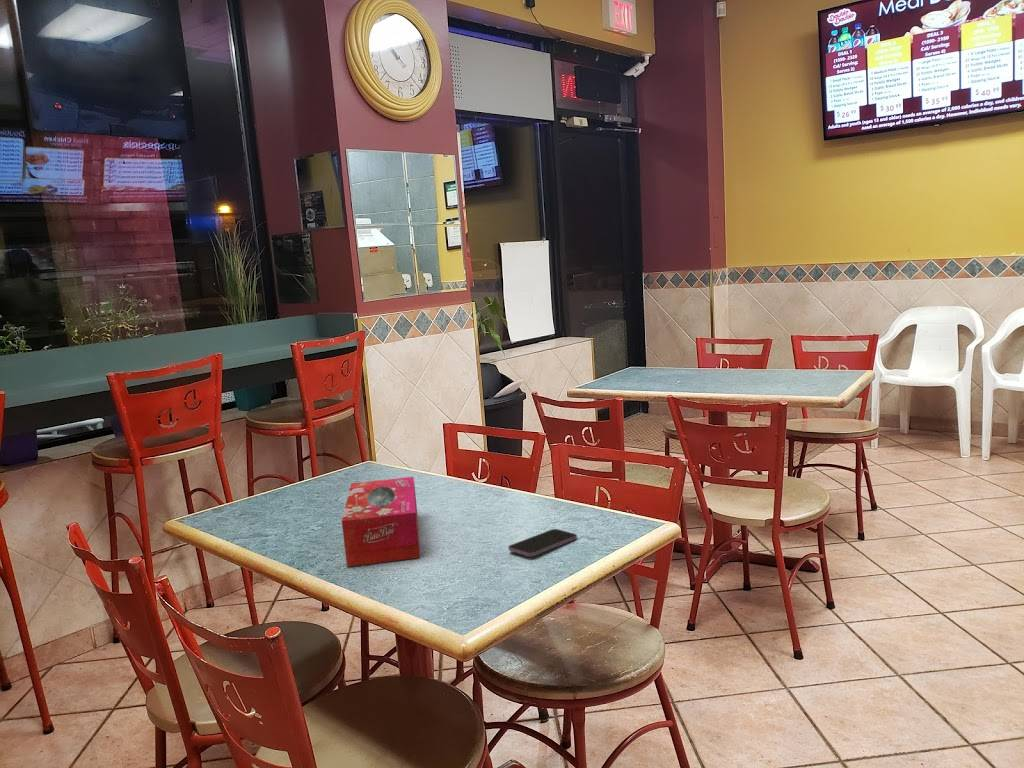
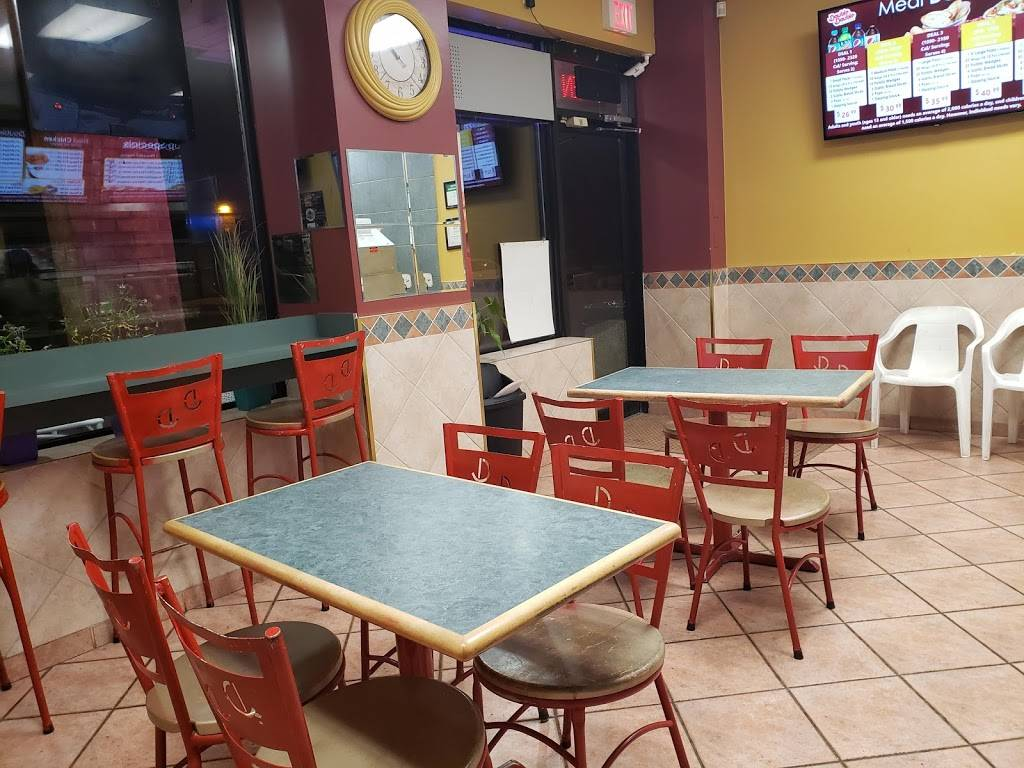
- tissue box (383, 517)
- smartphone (543, 542)
